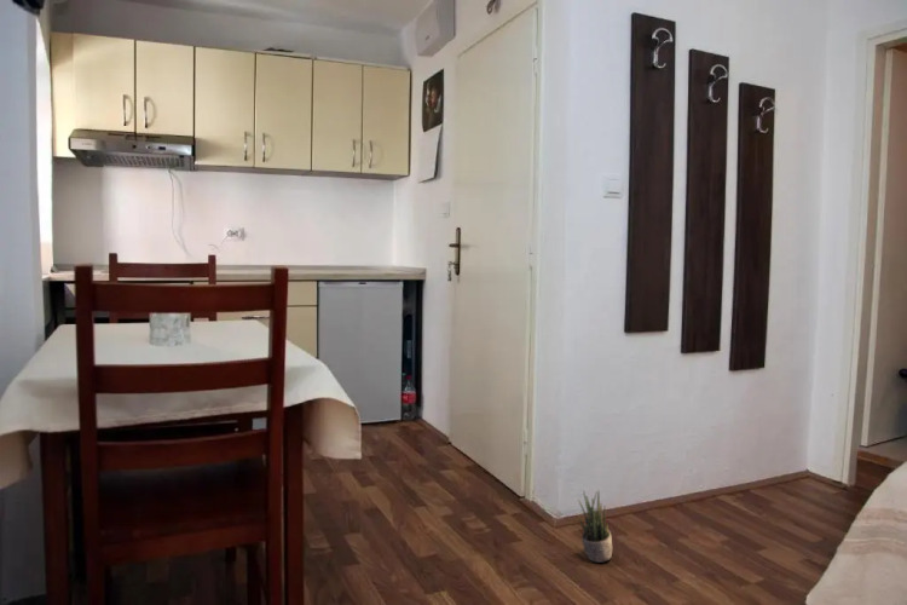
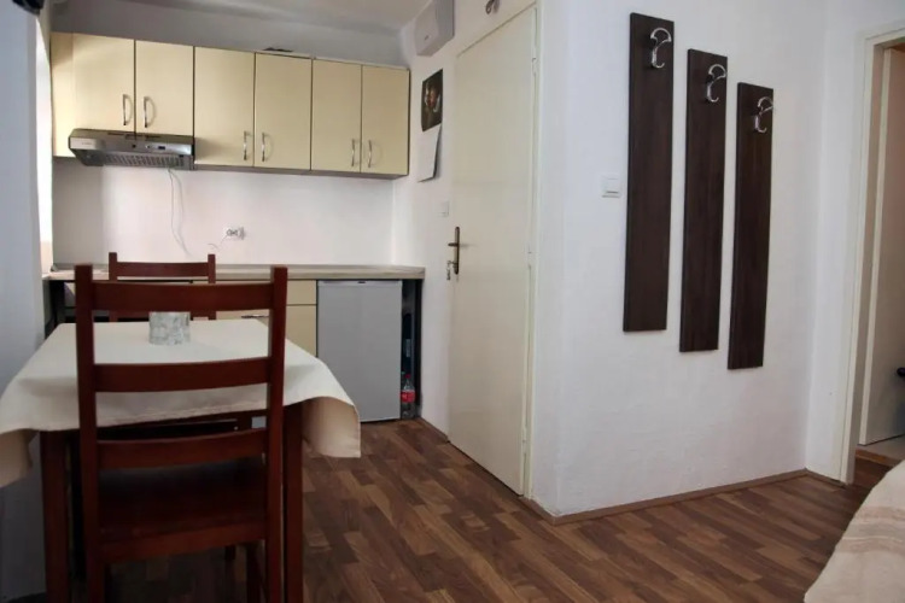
- potted plant (594, 523)
